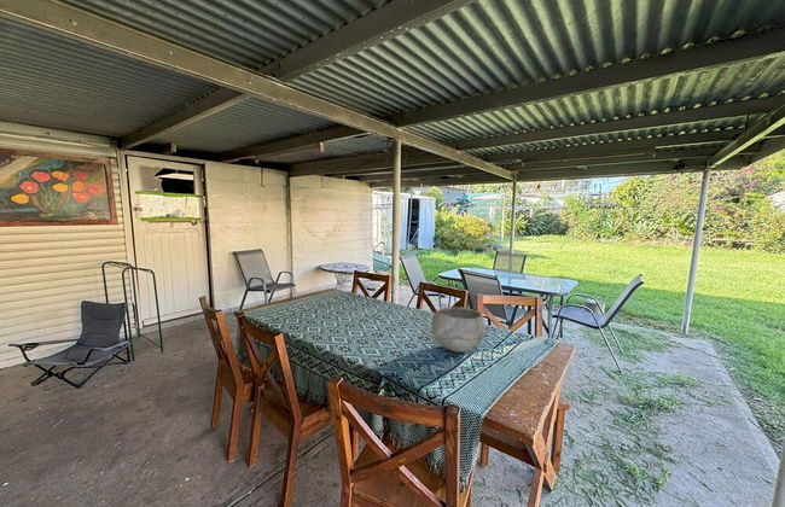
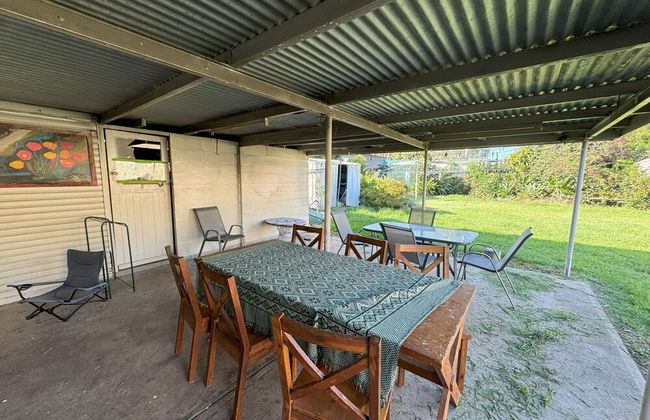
- bowl (458, 330)
